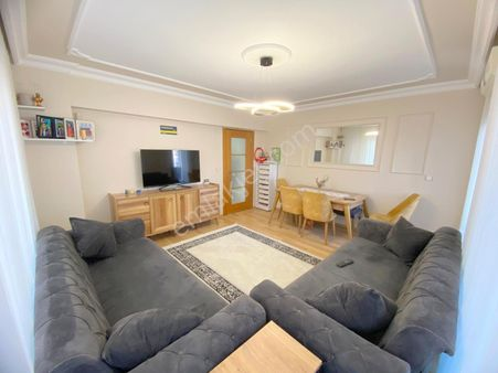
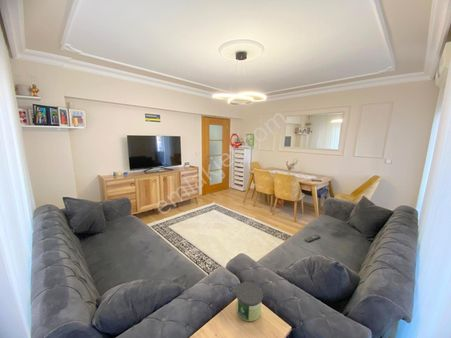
+ candle (248, 301)
